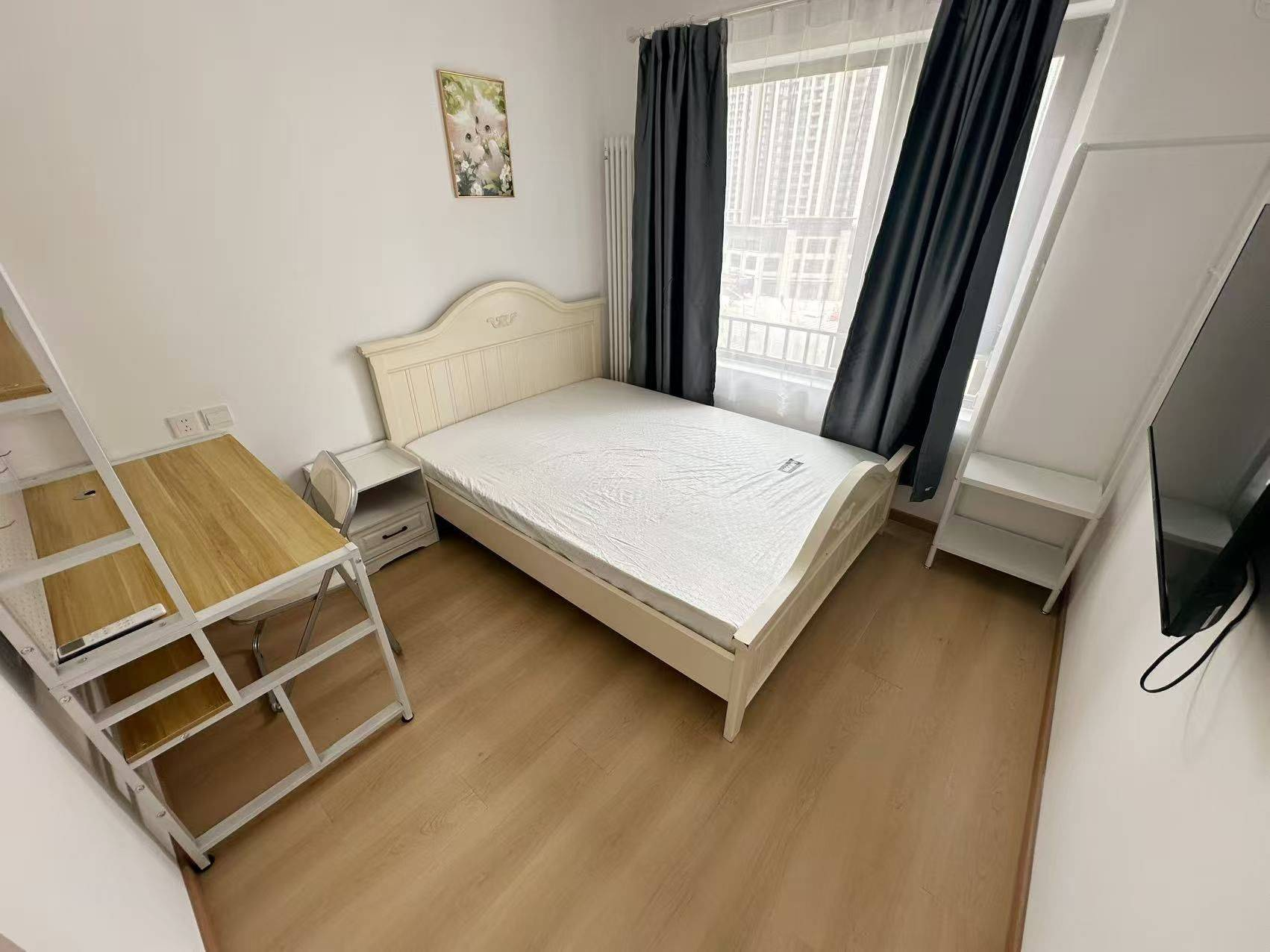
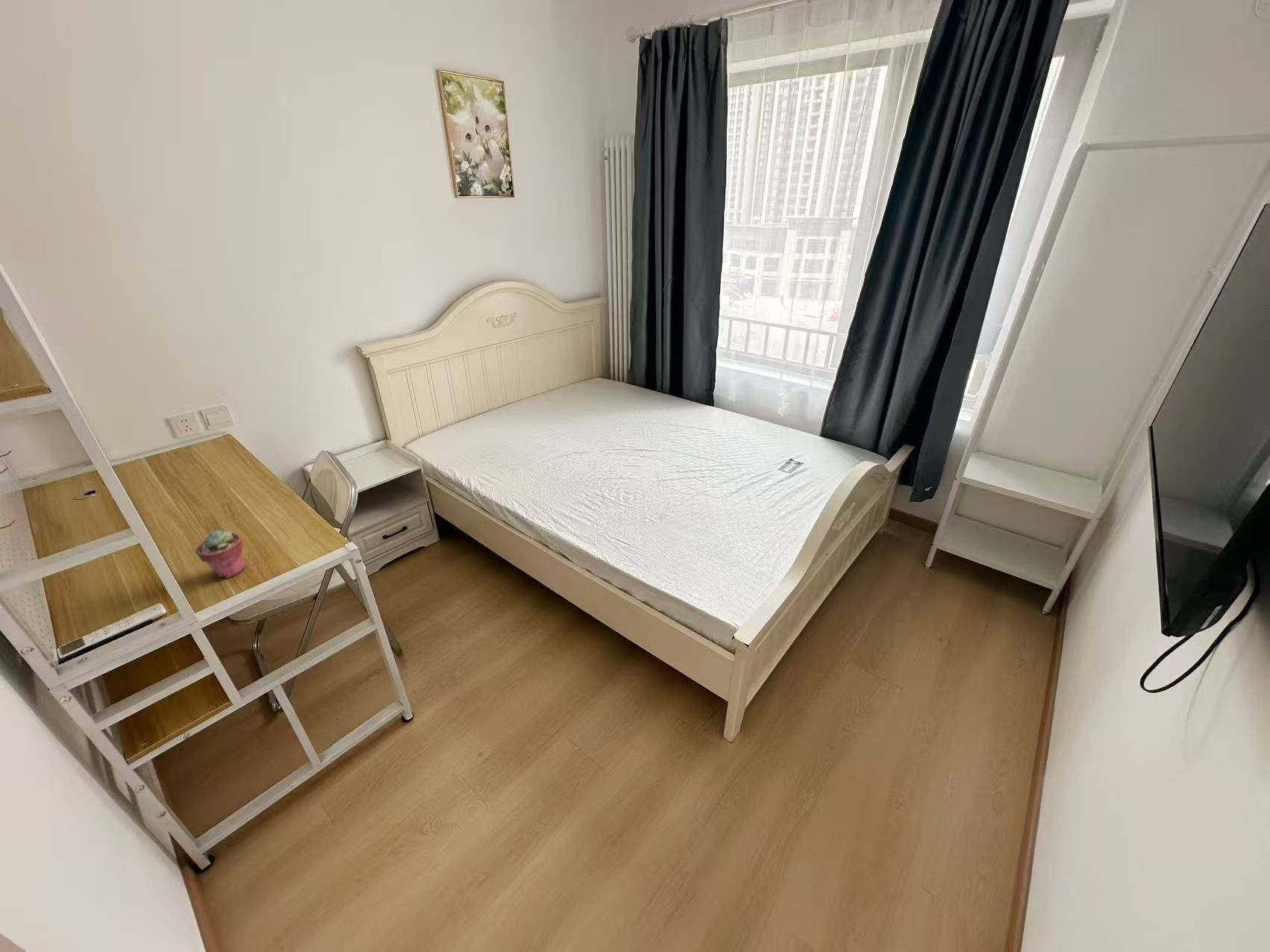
+ potted succulent (222, 551)
